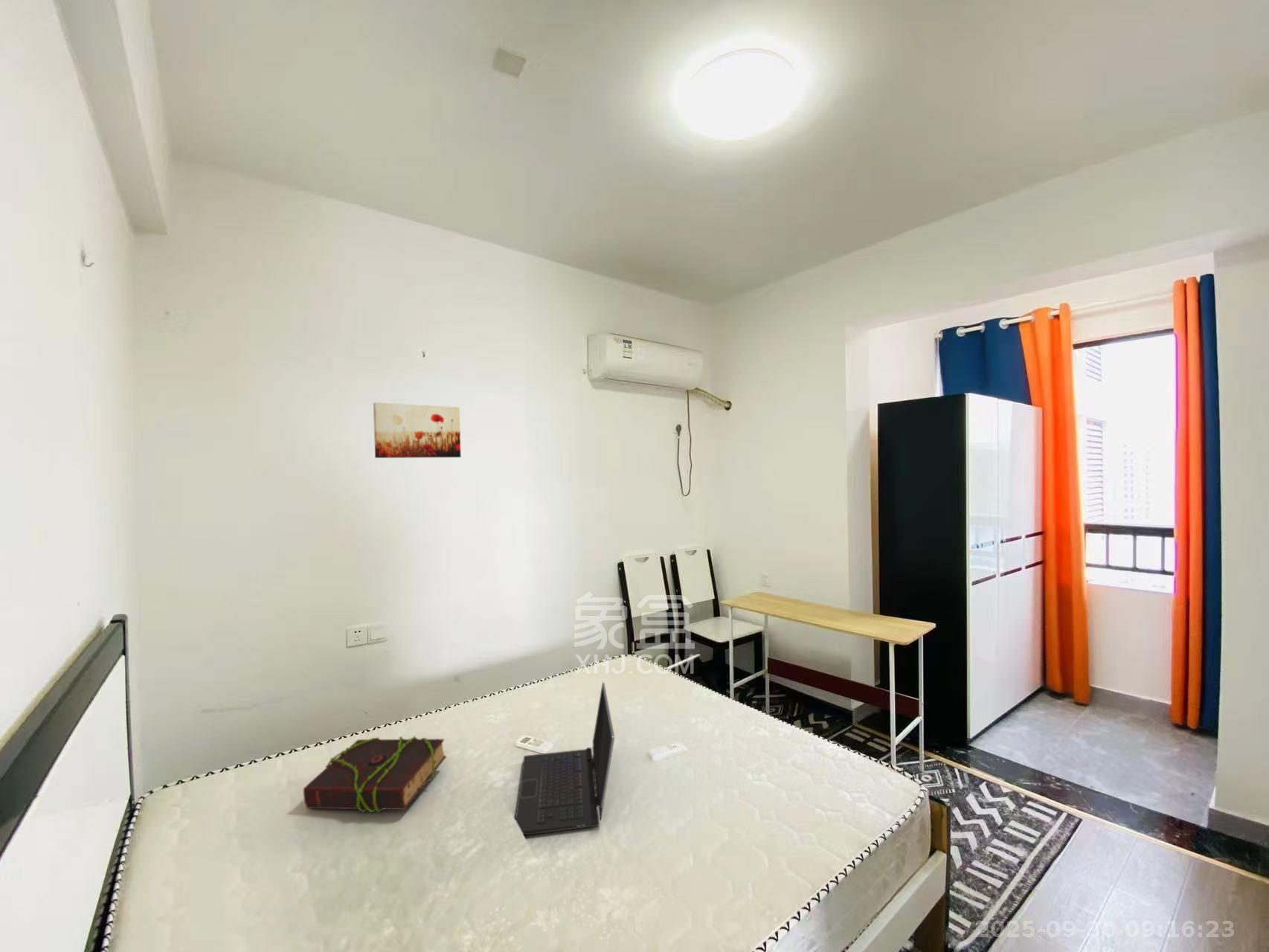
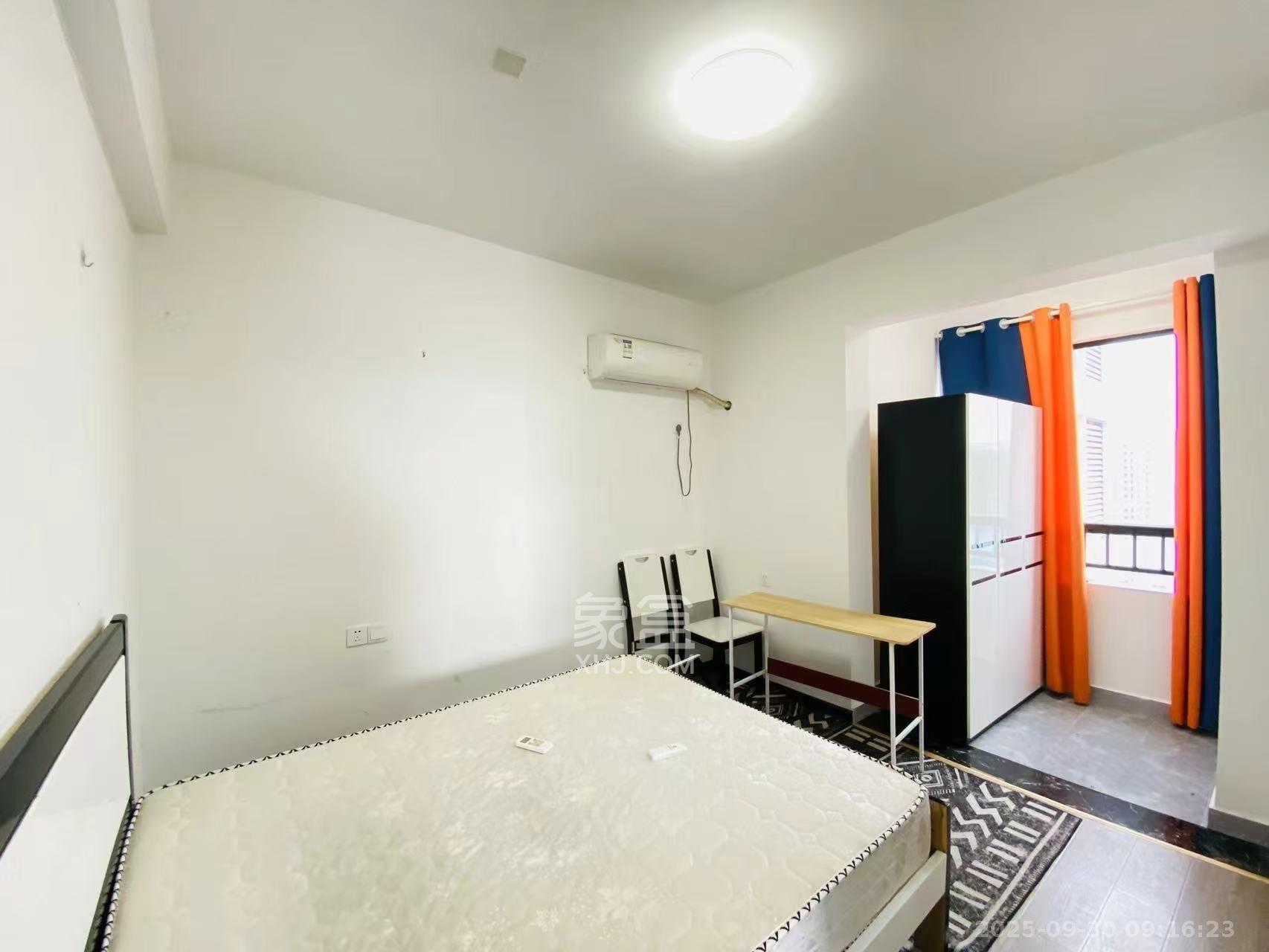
- laptop computer (565, 751)
- wall art (419, 431)
- book (379, 771)
